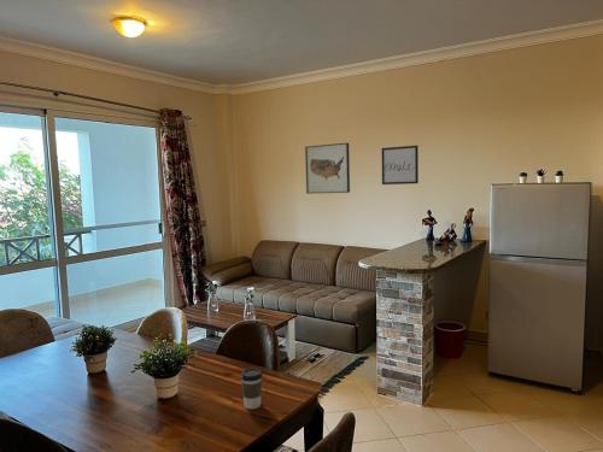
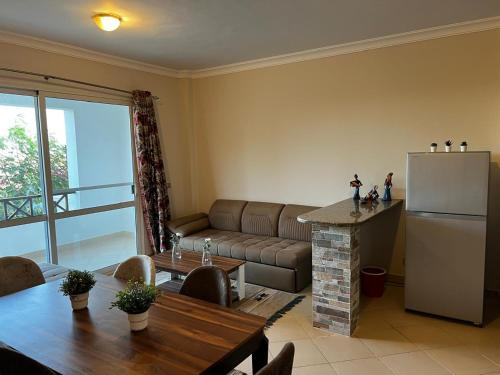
- wall art (399, 165)
- coffee cup (251, 388)
- wall art (327, 169)
